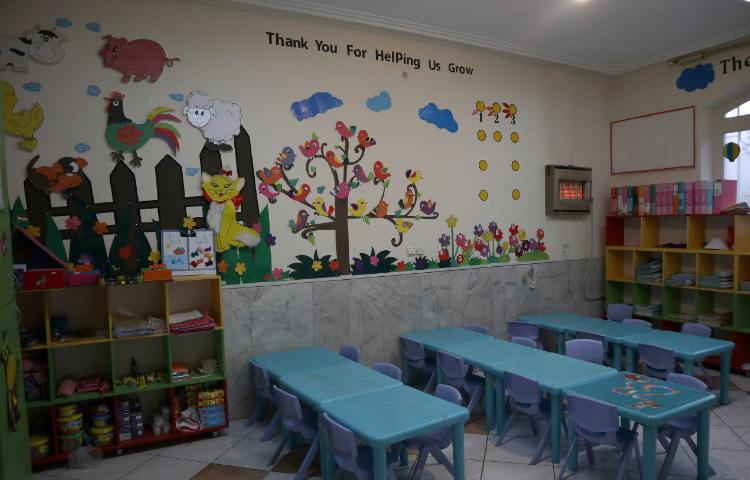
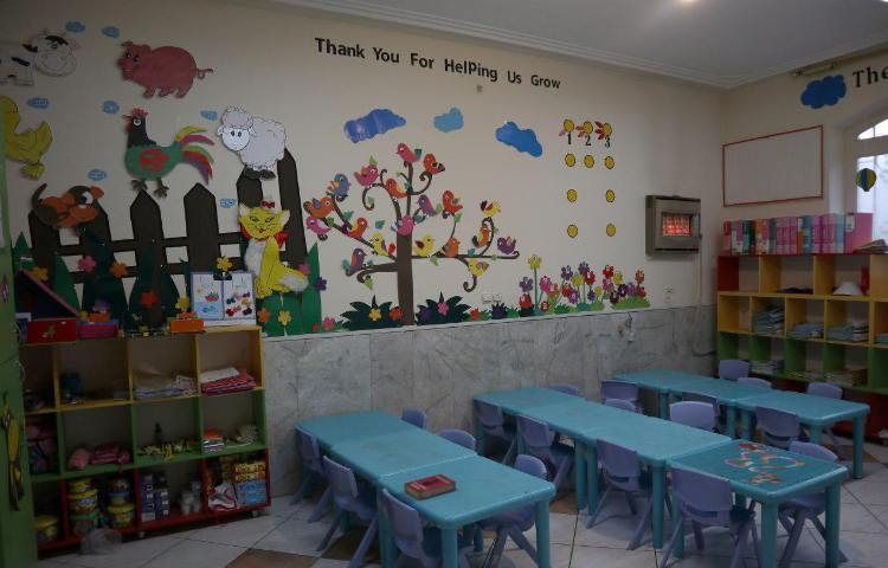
+ book (430, 485)
